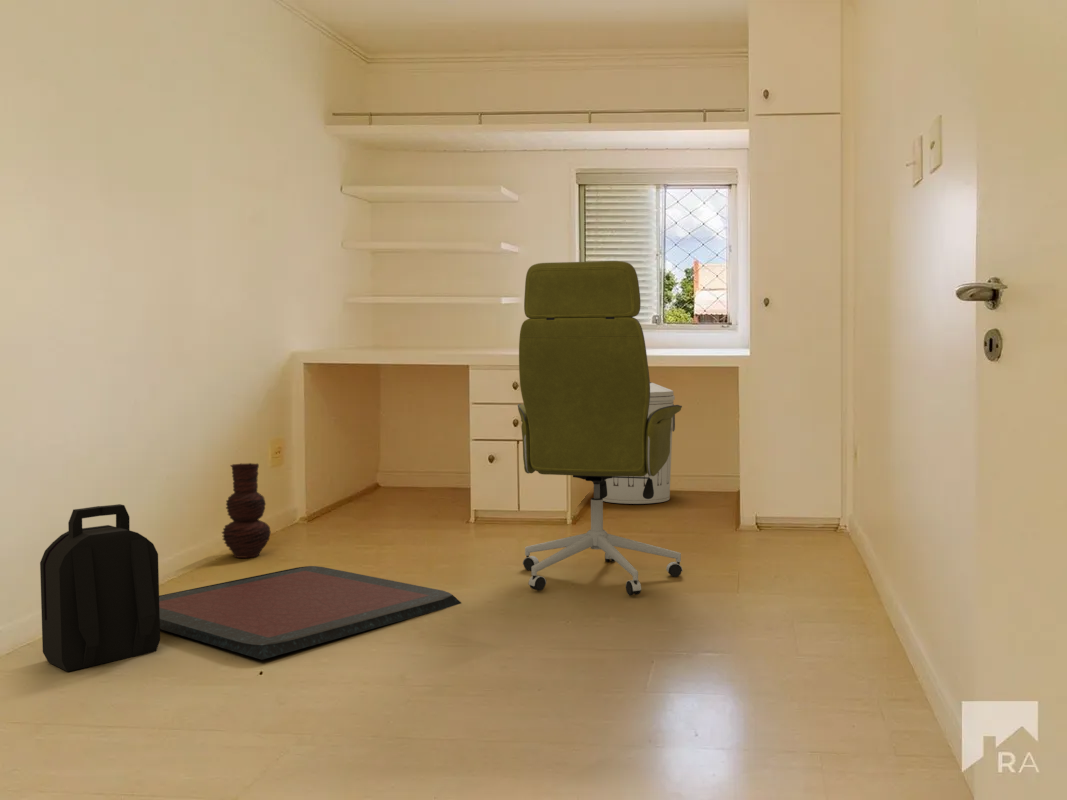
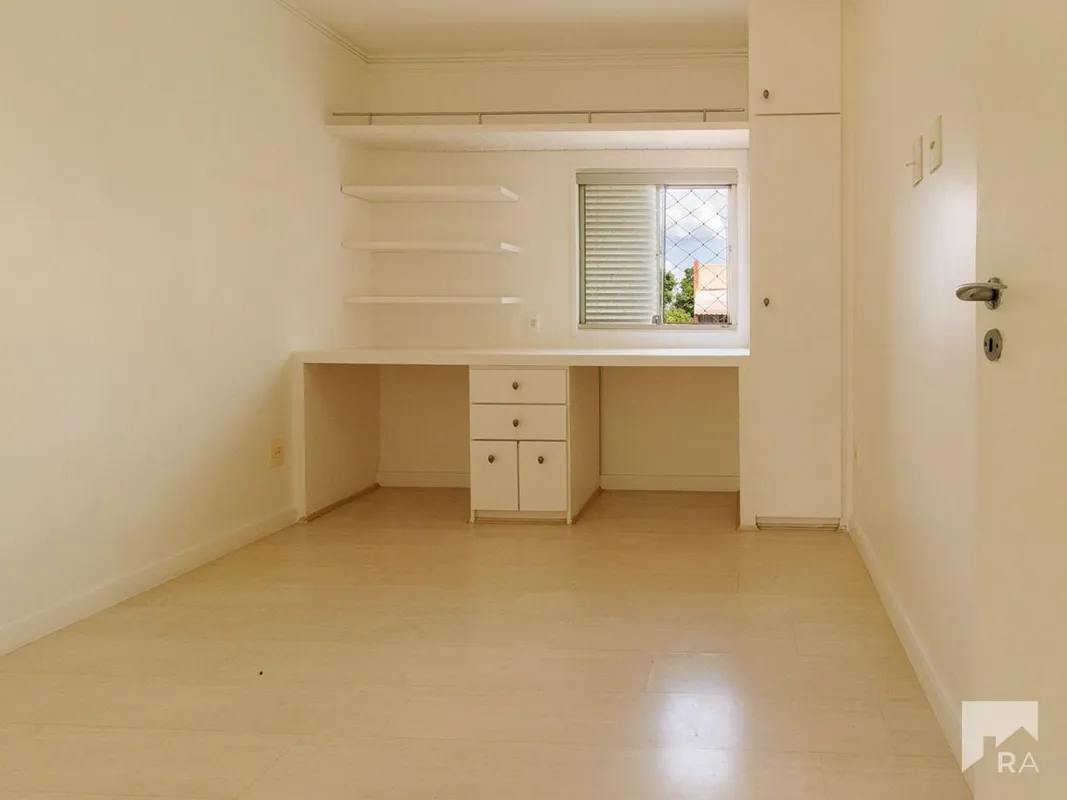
- vase (245, 510)
- doormat (290, 604)
- backpack (102, 582)
- trash can (648, 415)
- office chair (594, 425)
